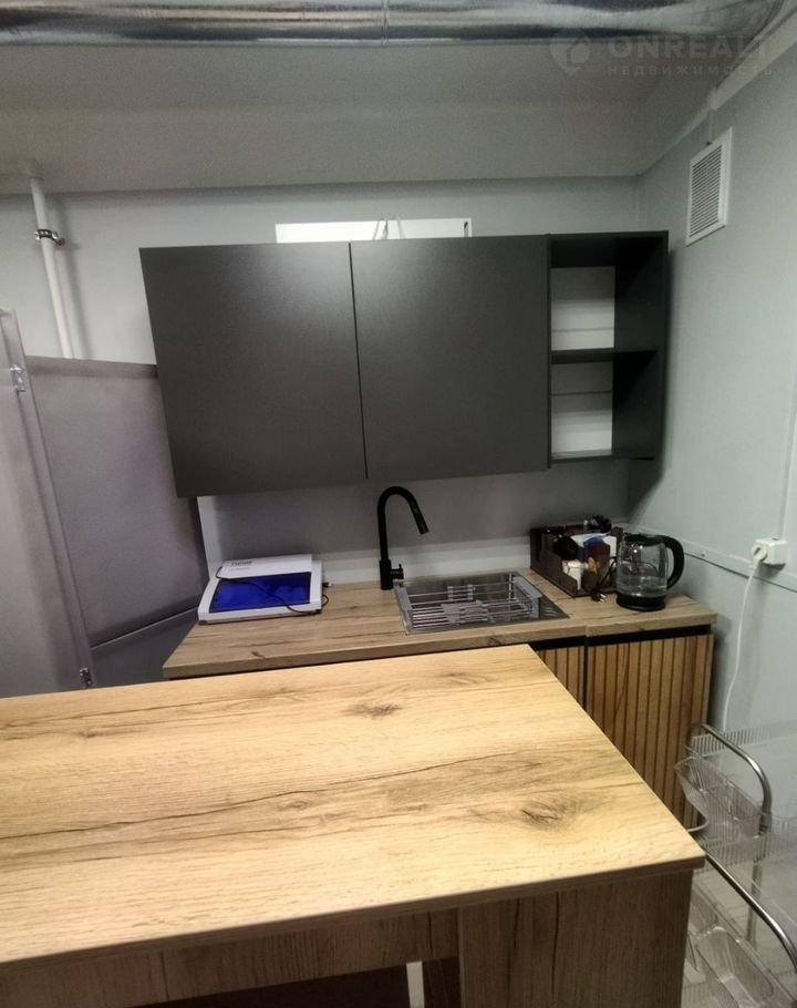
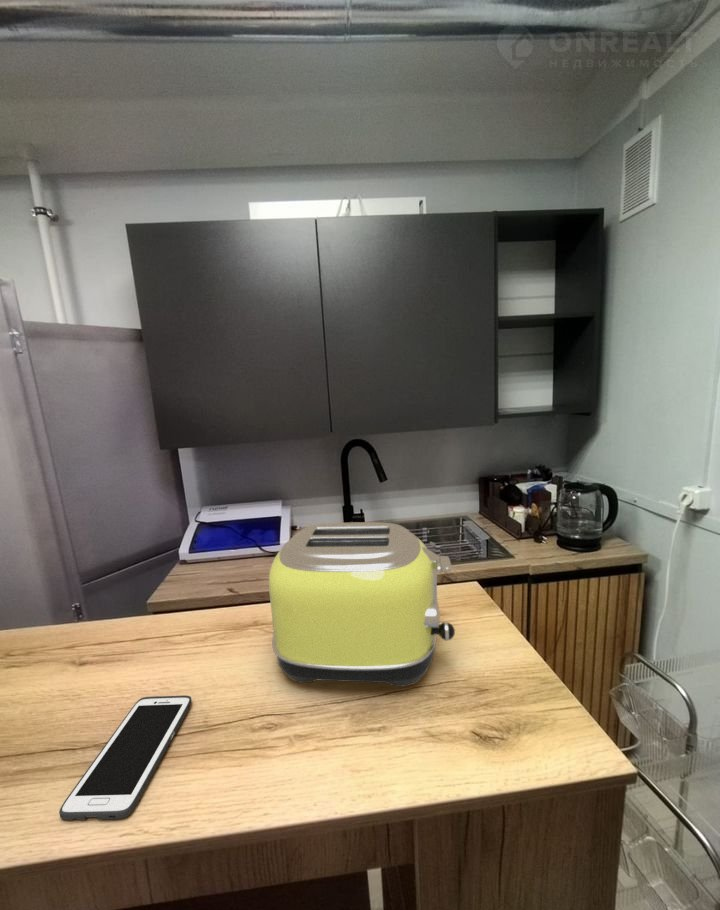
+ cell phone (135, 748)
+ toaster (360, 595)
